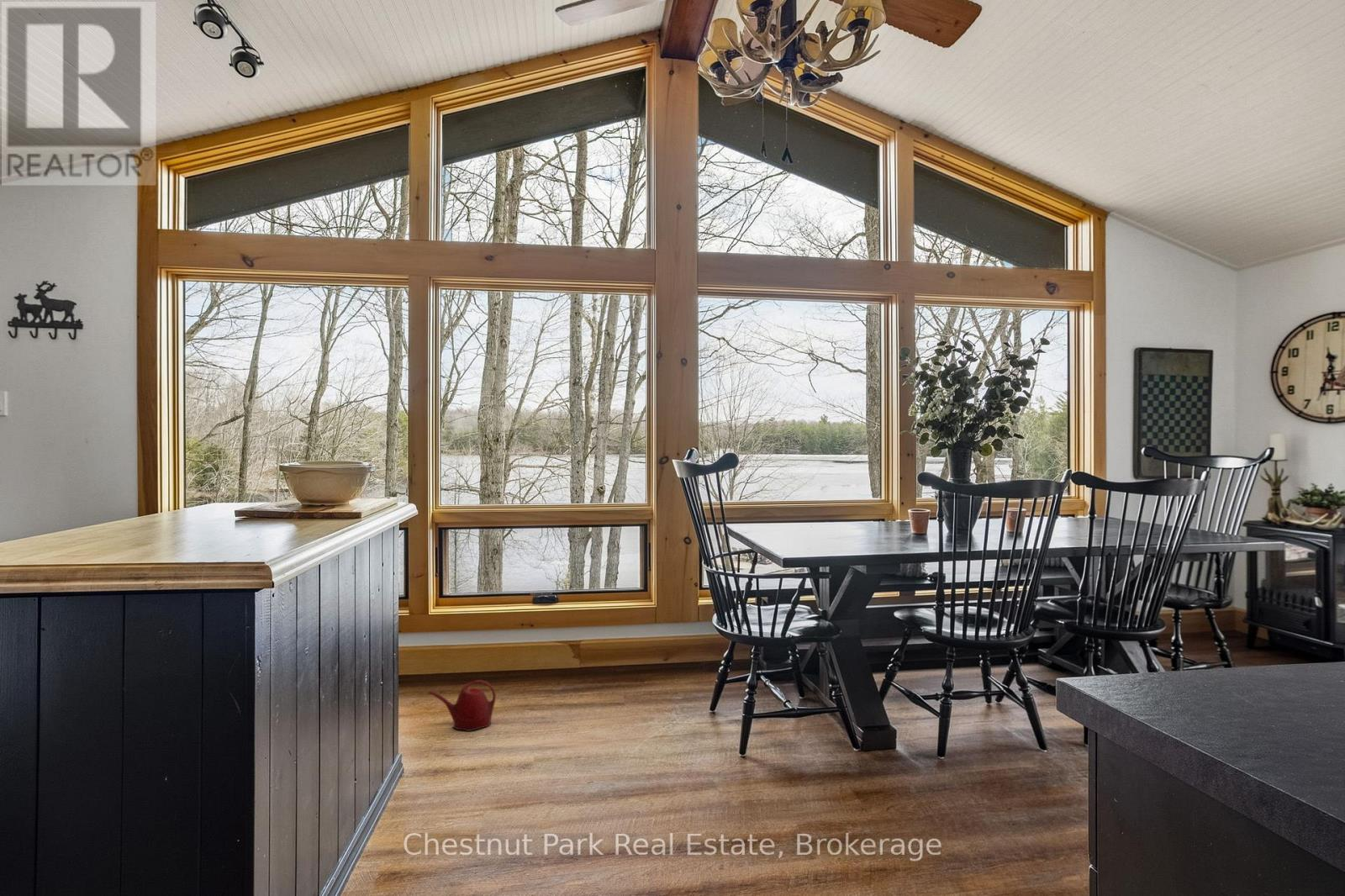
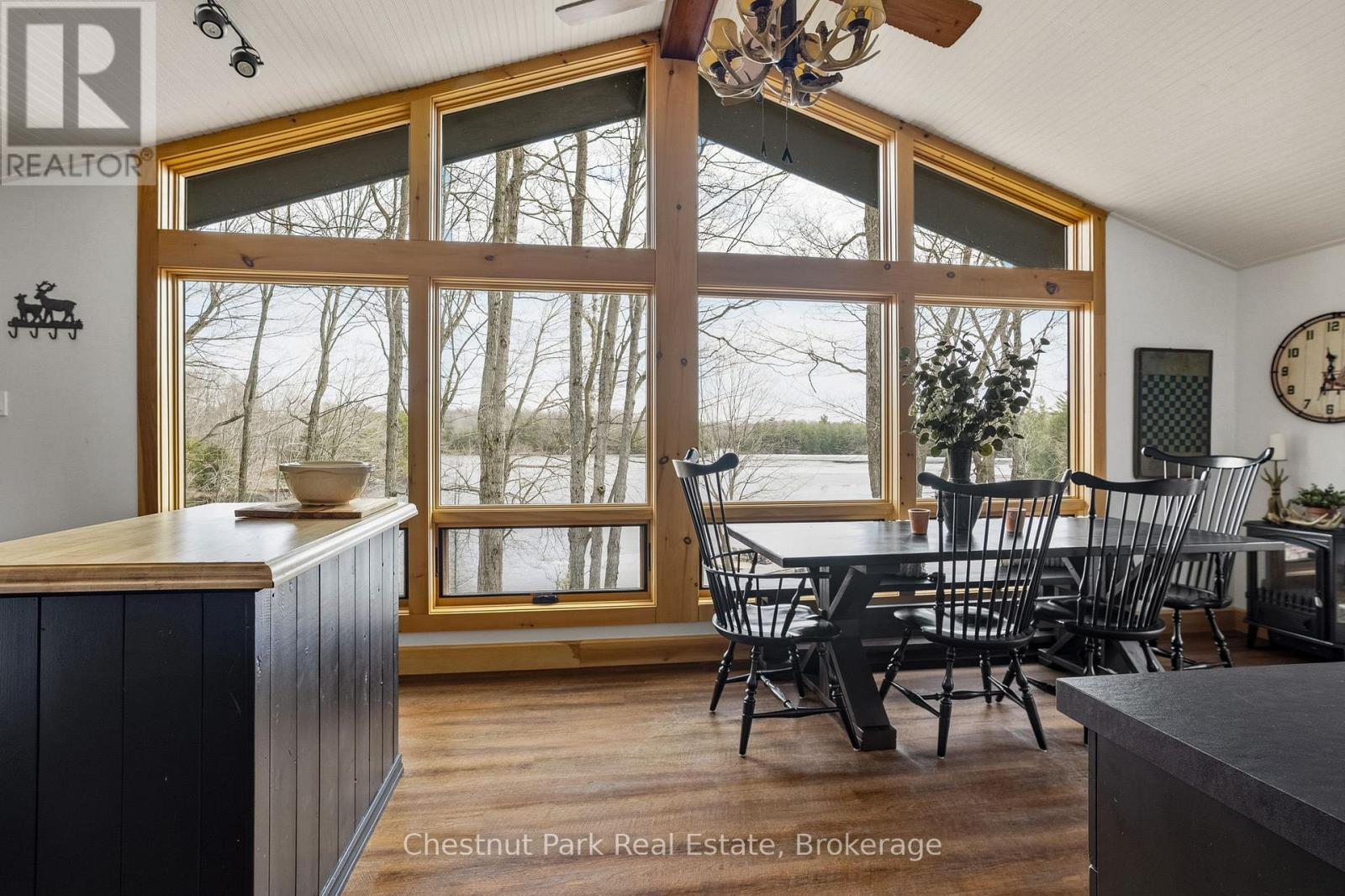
- watering can (462, 704)
